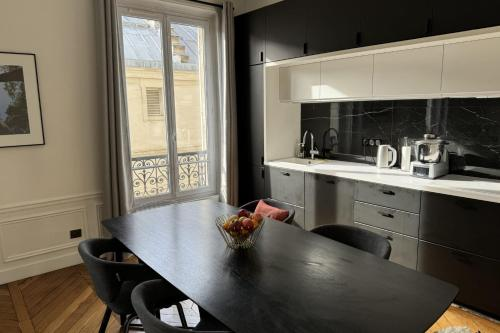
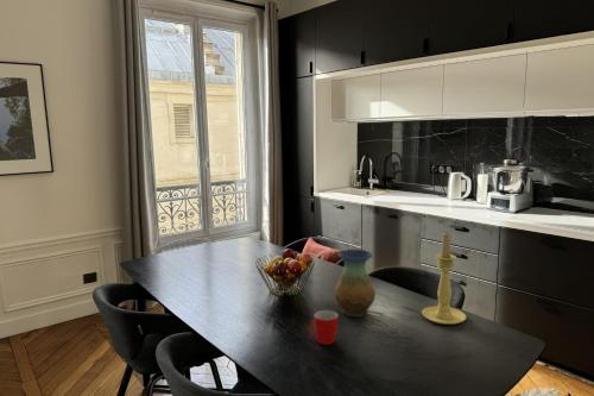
+ vase (354, 282)
+ mug (322, 329)
+ candle holder (444, 275)
